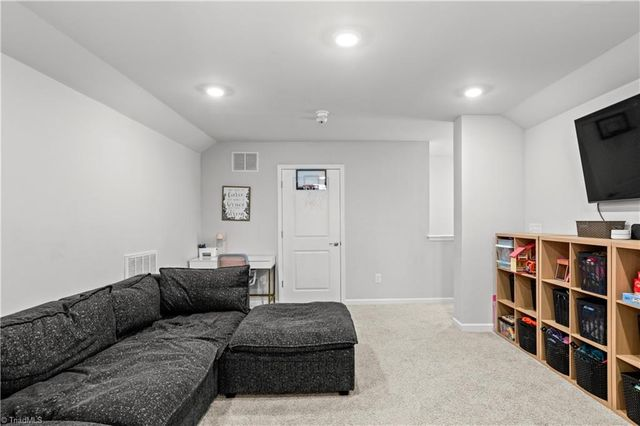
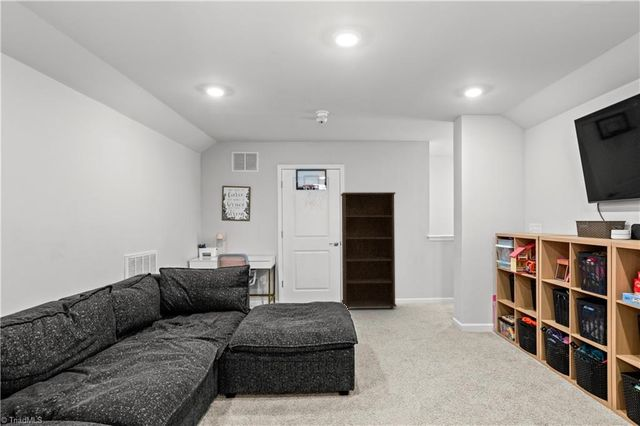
+ bookcase (367, 250)
